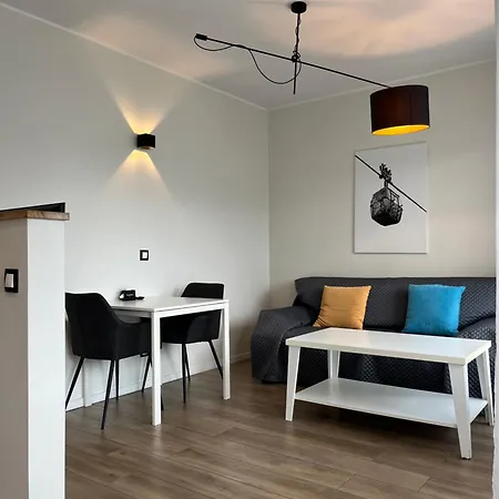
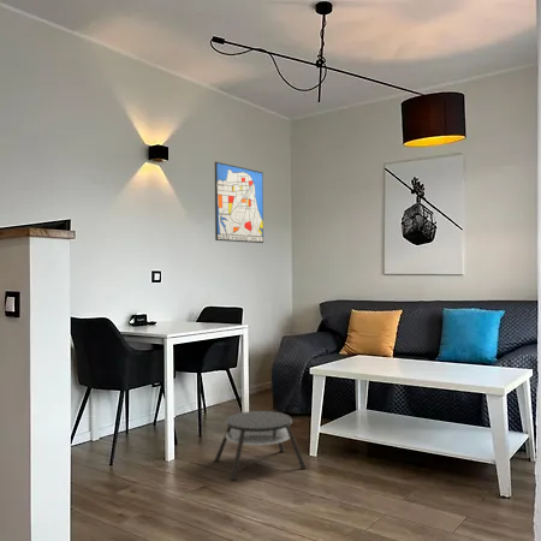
+ wall art (240, 204)
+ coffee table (258, 441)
